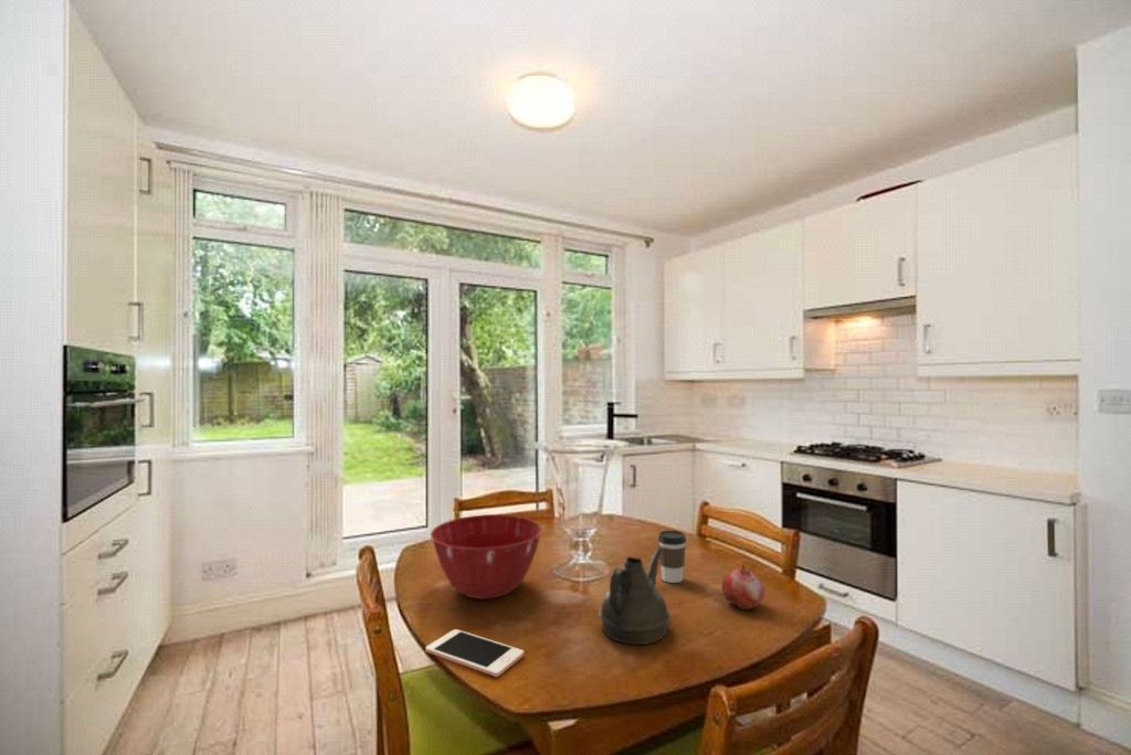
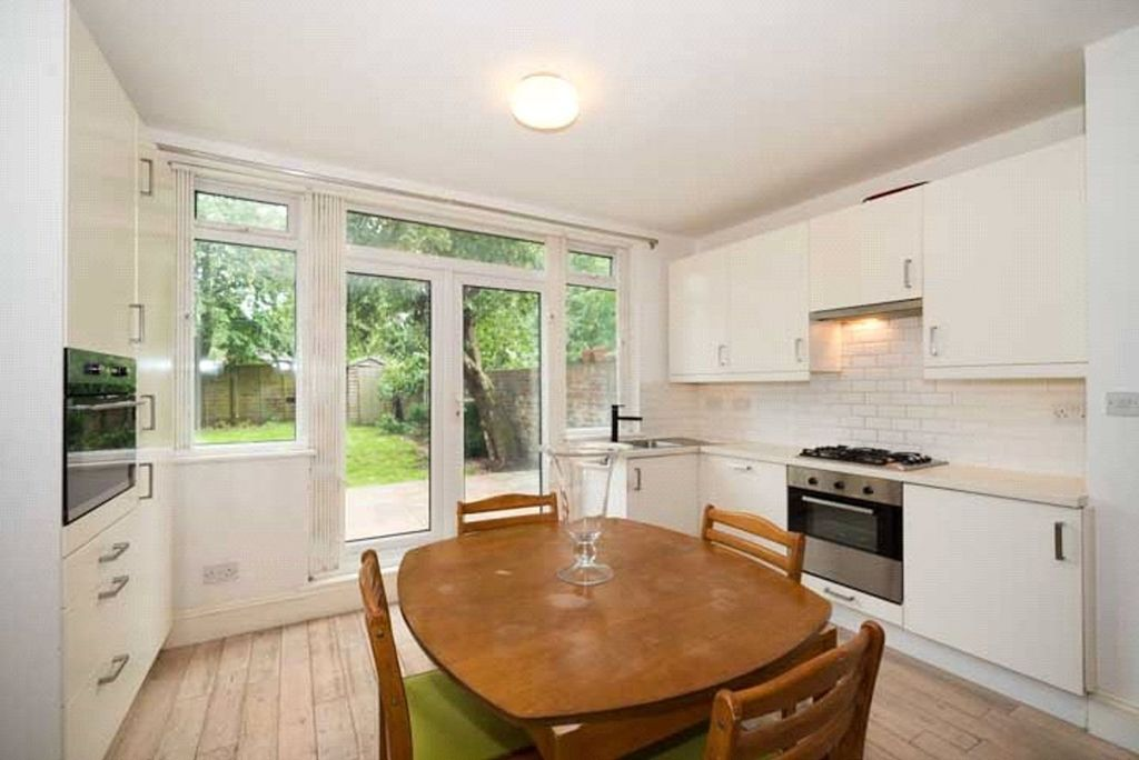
- coffee cup (672, 556)
- mixing bowl (487, 557)
- teapot (641, 589)
- fruit (742, 583)
- cell phone (474, 651)
